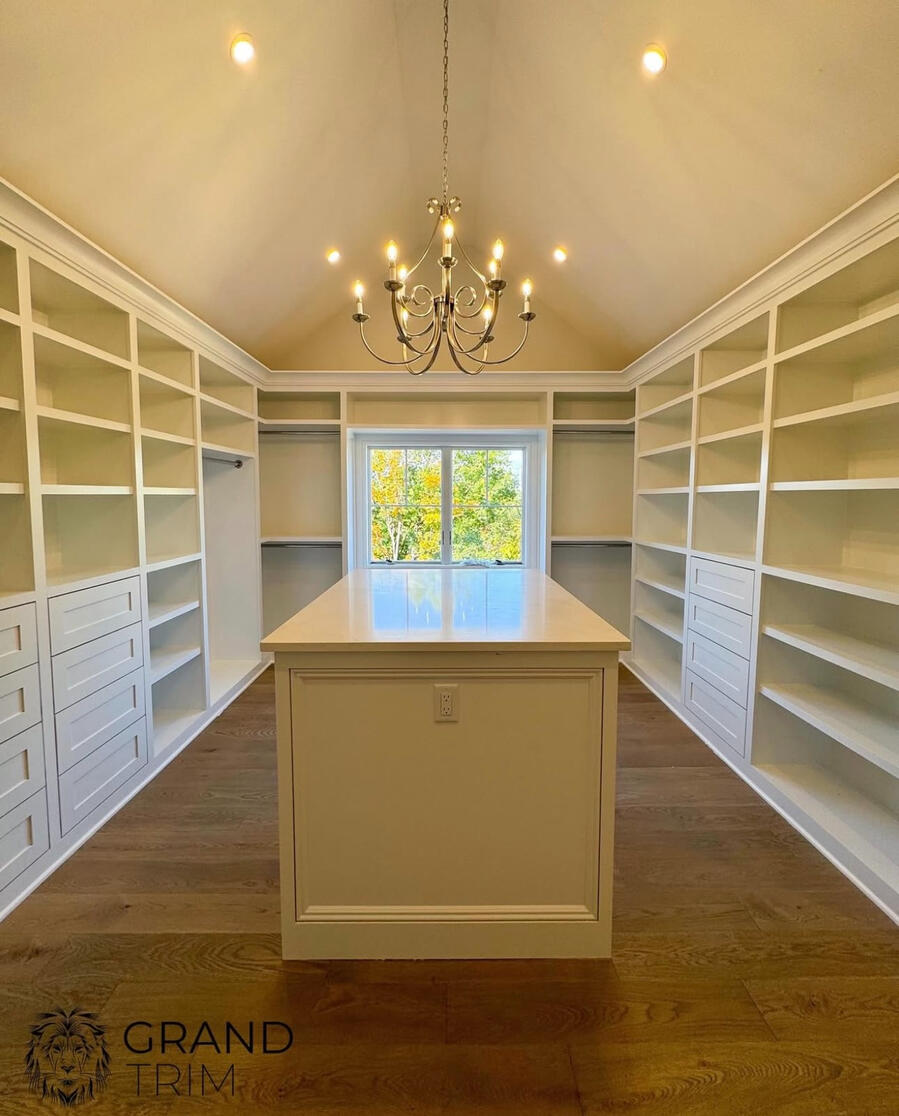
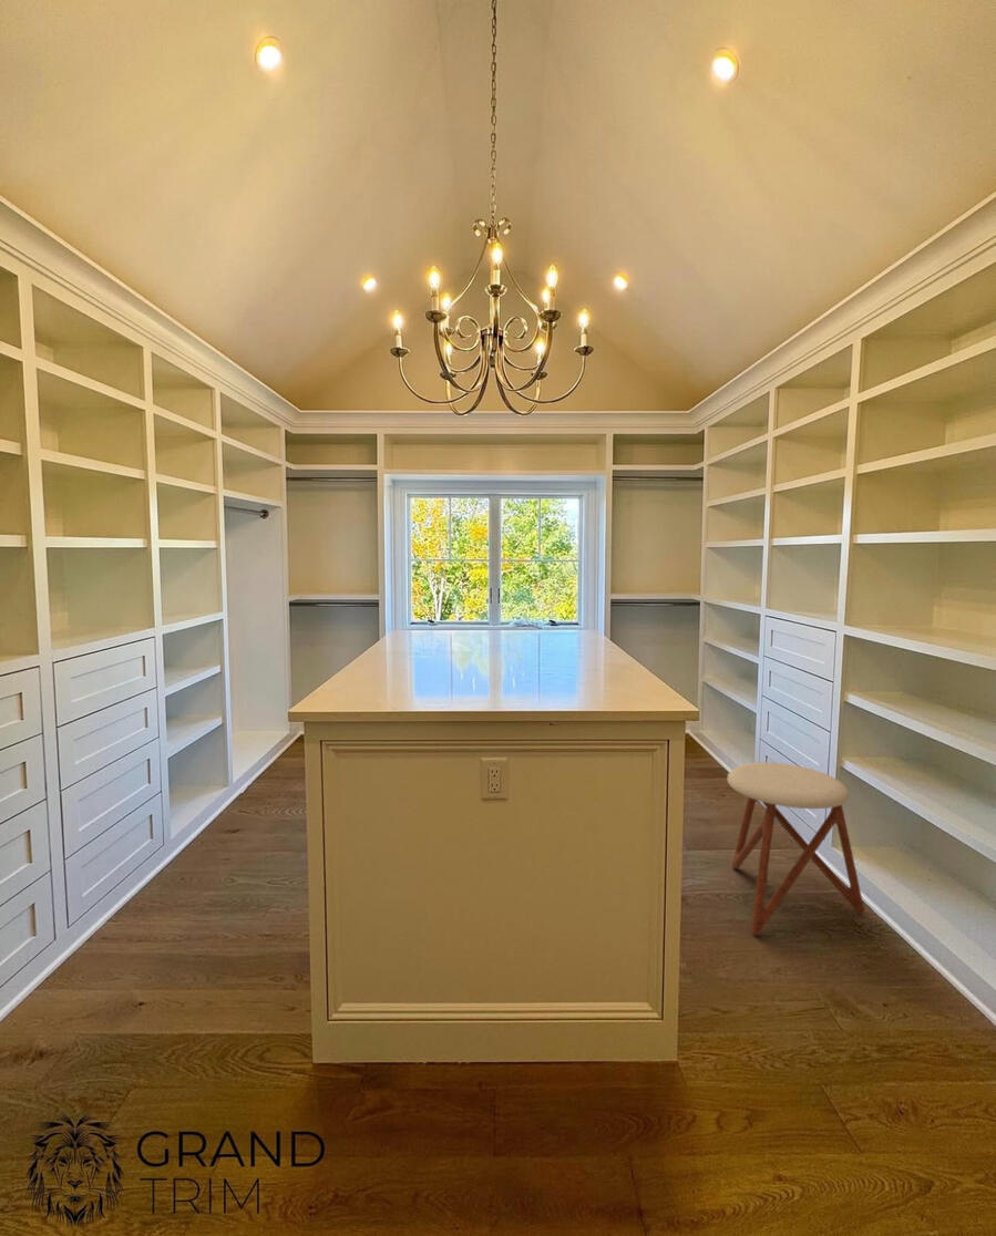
+ stool (795, 841)
